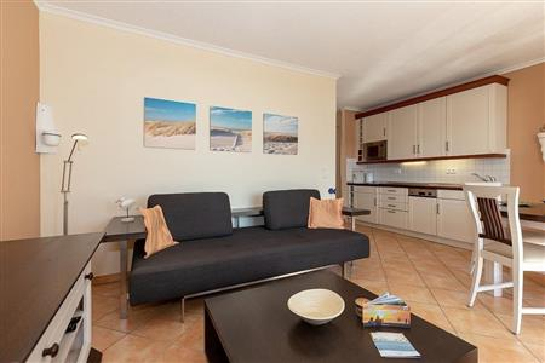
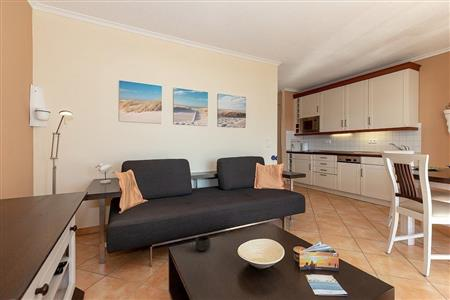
+ mug (201, 243)
